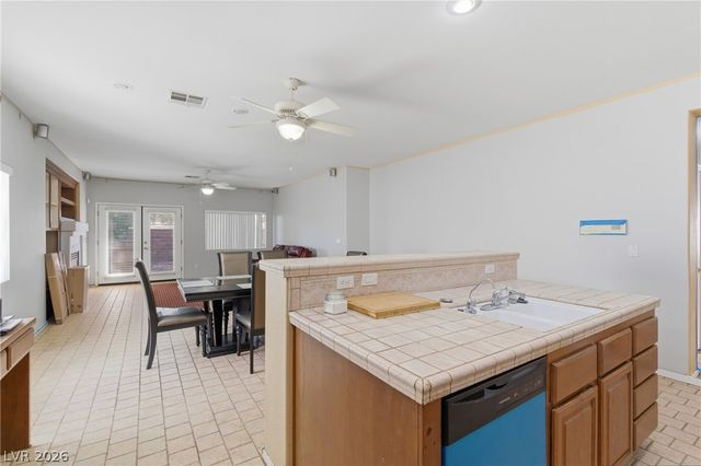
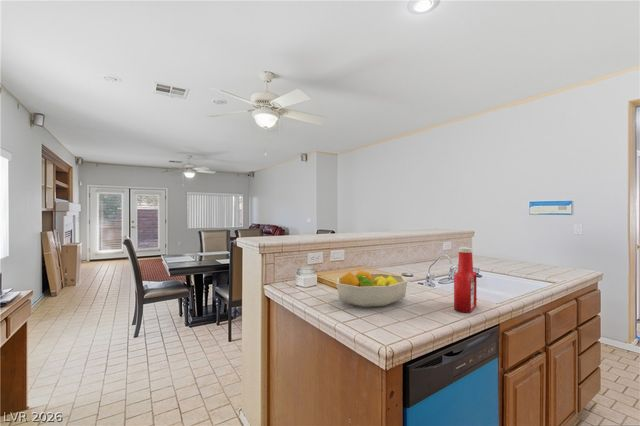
+ soap bottle (465, 277)
+ fruit bowl (371, 285)
